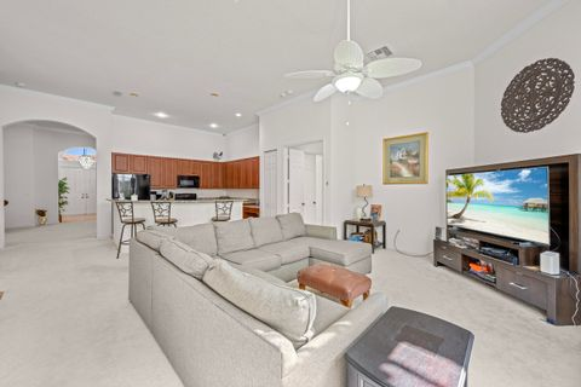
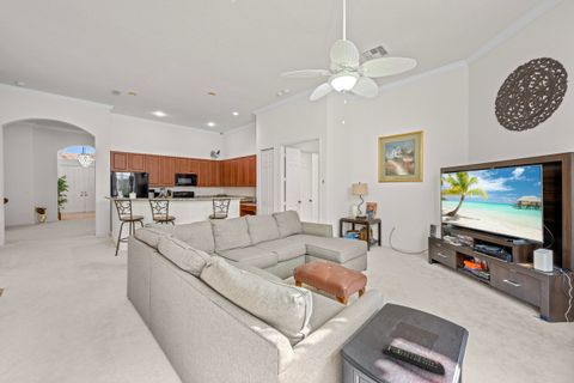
+ remote control (411, 358)
